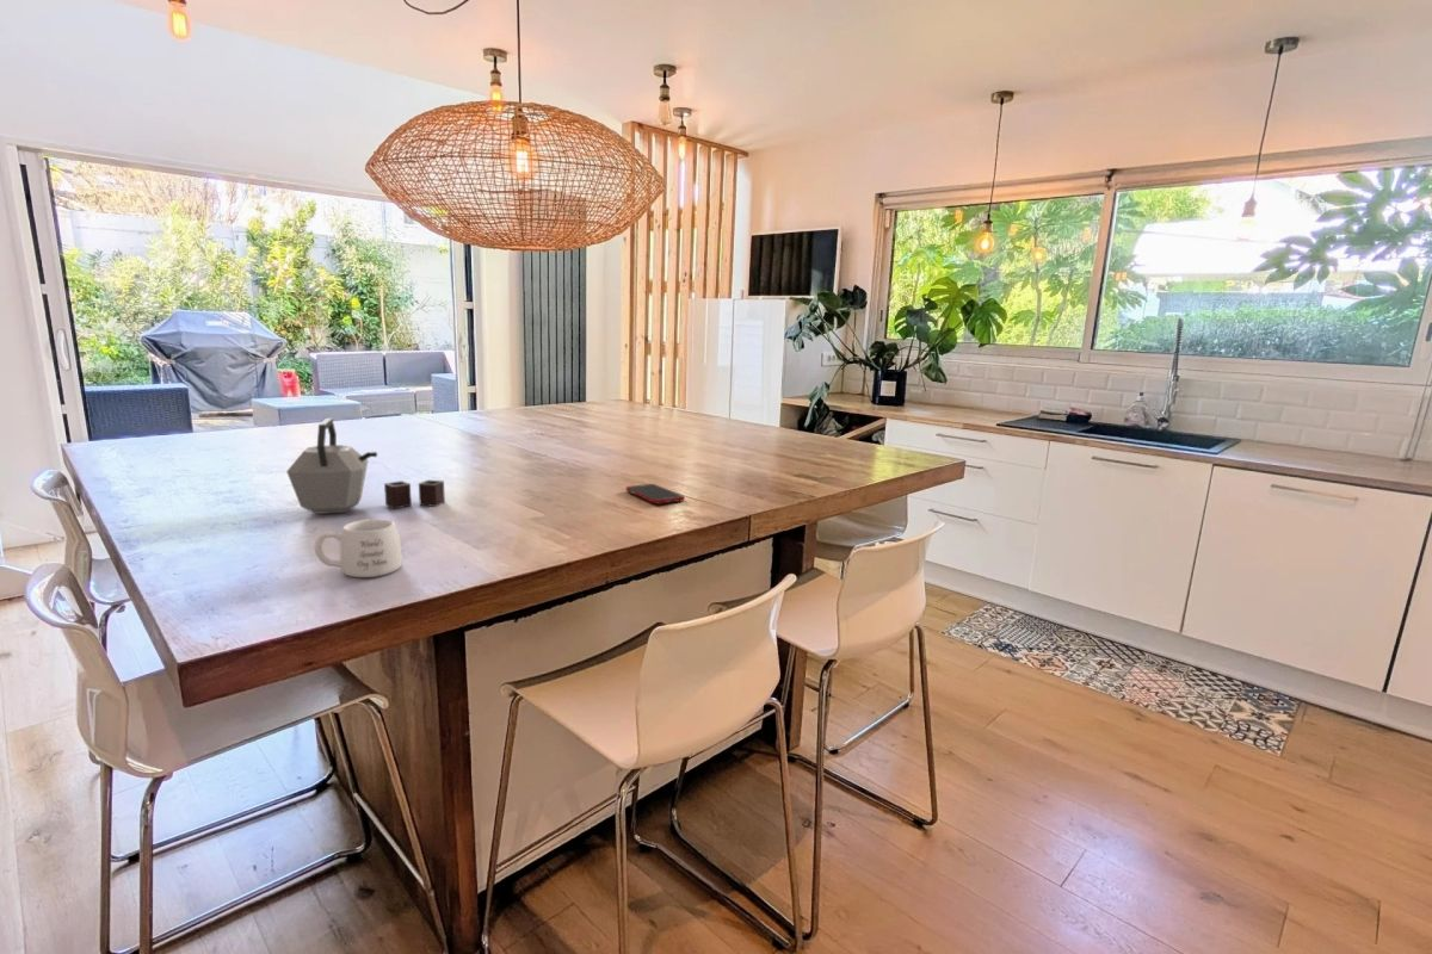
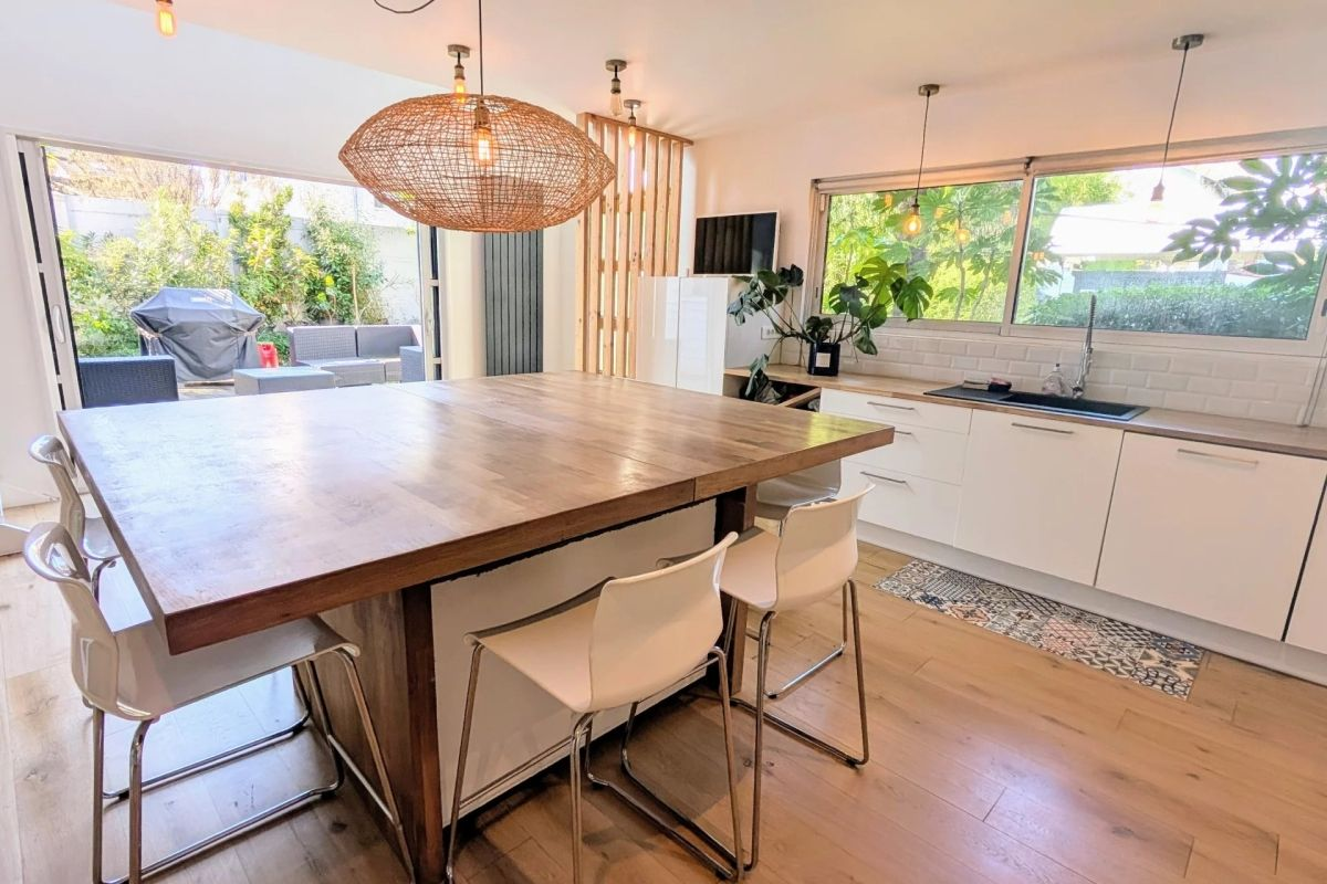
- kettle (366, 464)
- cell phone (654, 494)
- mug (359, 549)
